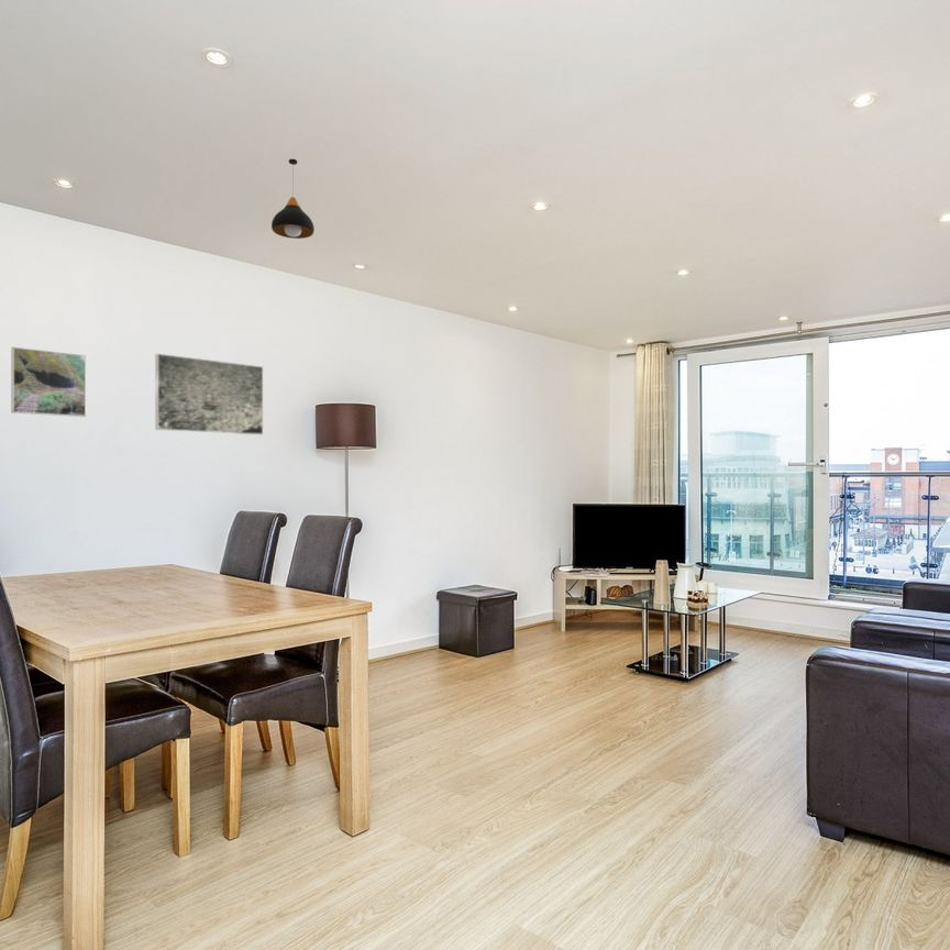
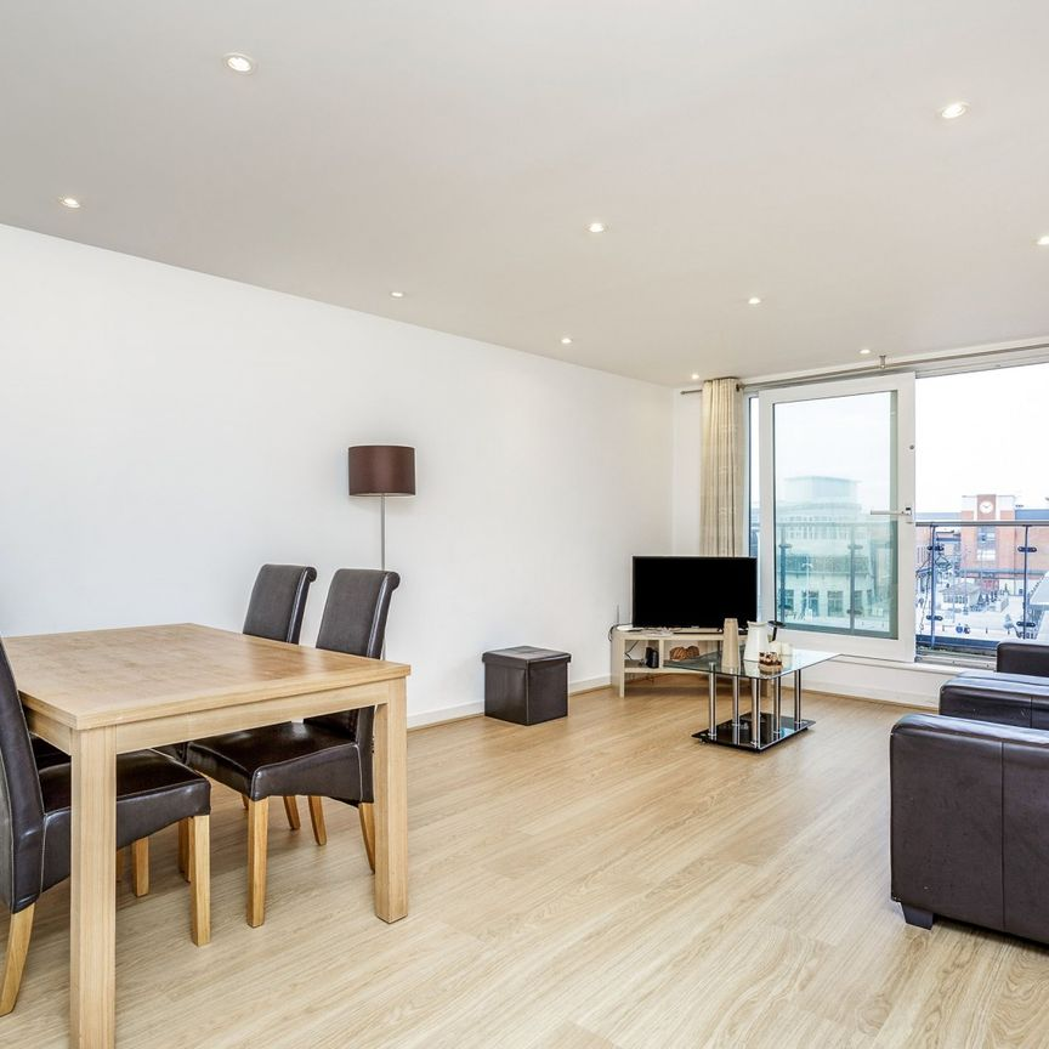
- pendant light (292, 198)
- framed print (49, 383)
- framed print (211, 396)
